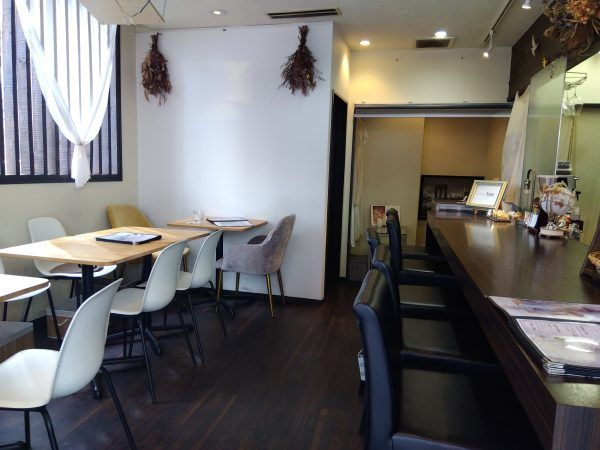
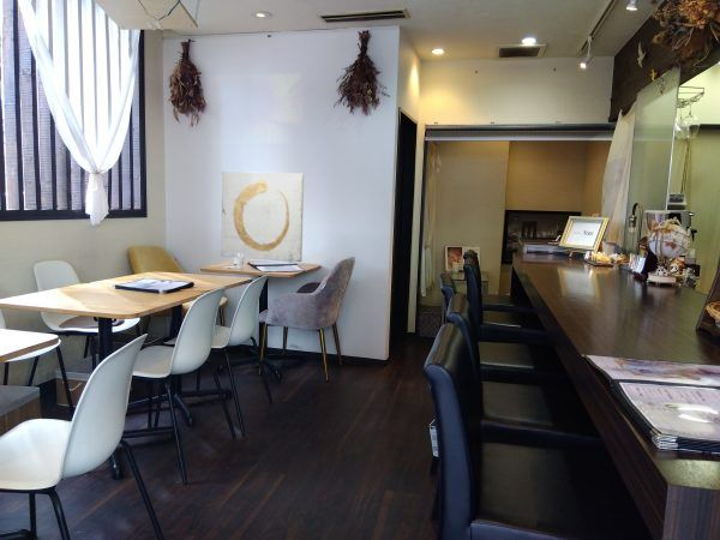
+ wall art (262, 216)
